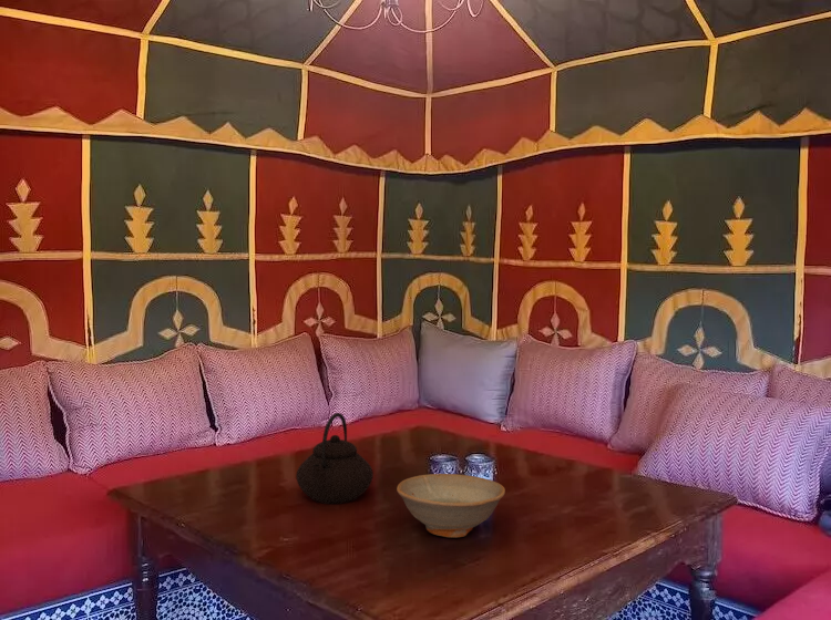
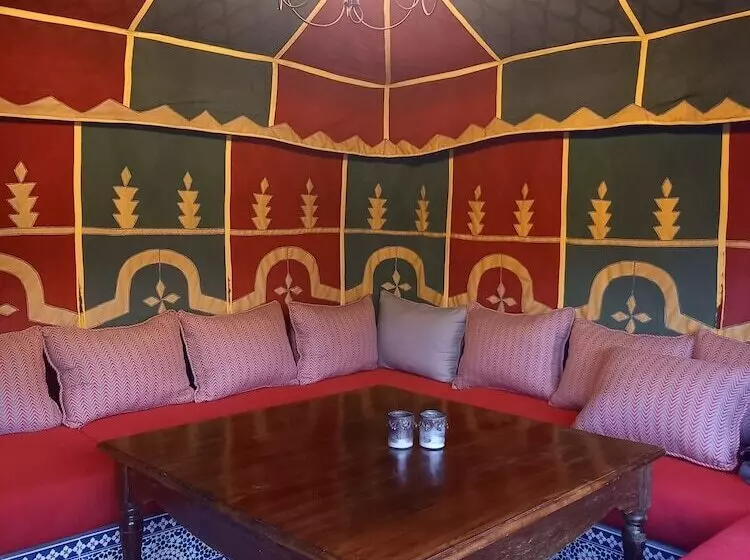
- dish (450, 507)
- teapot (331, 457)
